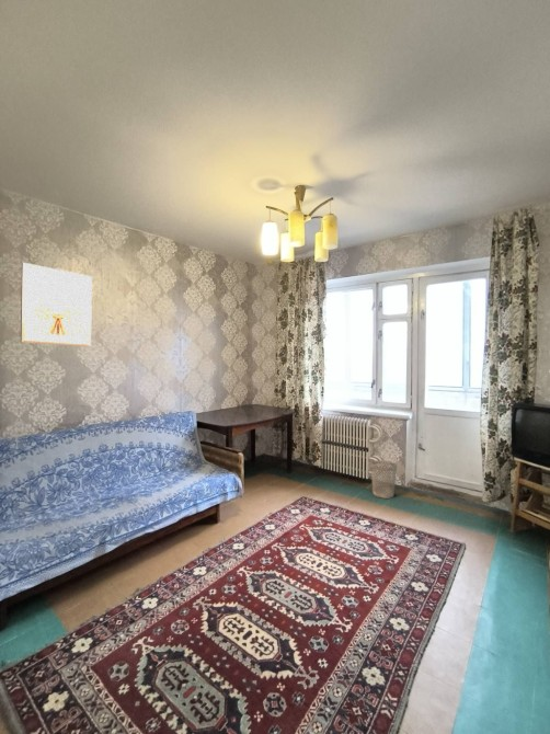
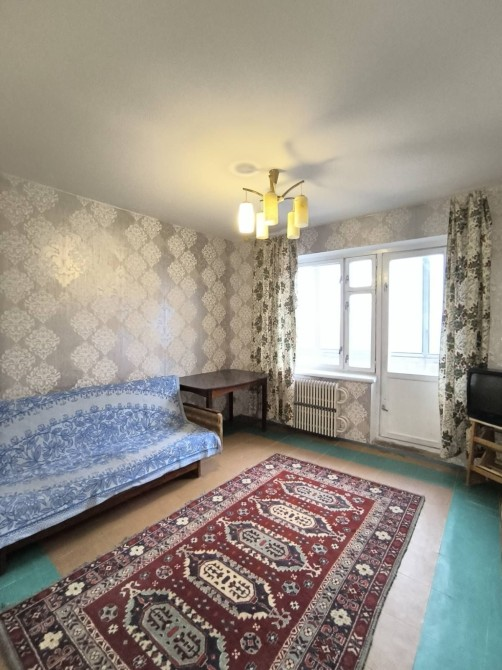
- picture frame (58, 307)
- wastebasket (383, 479)
